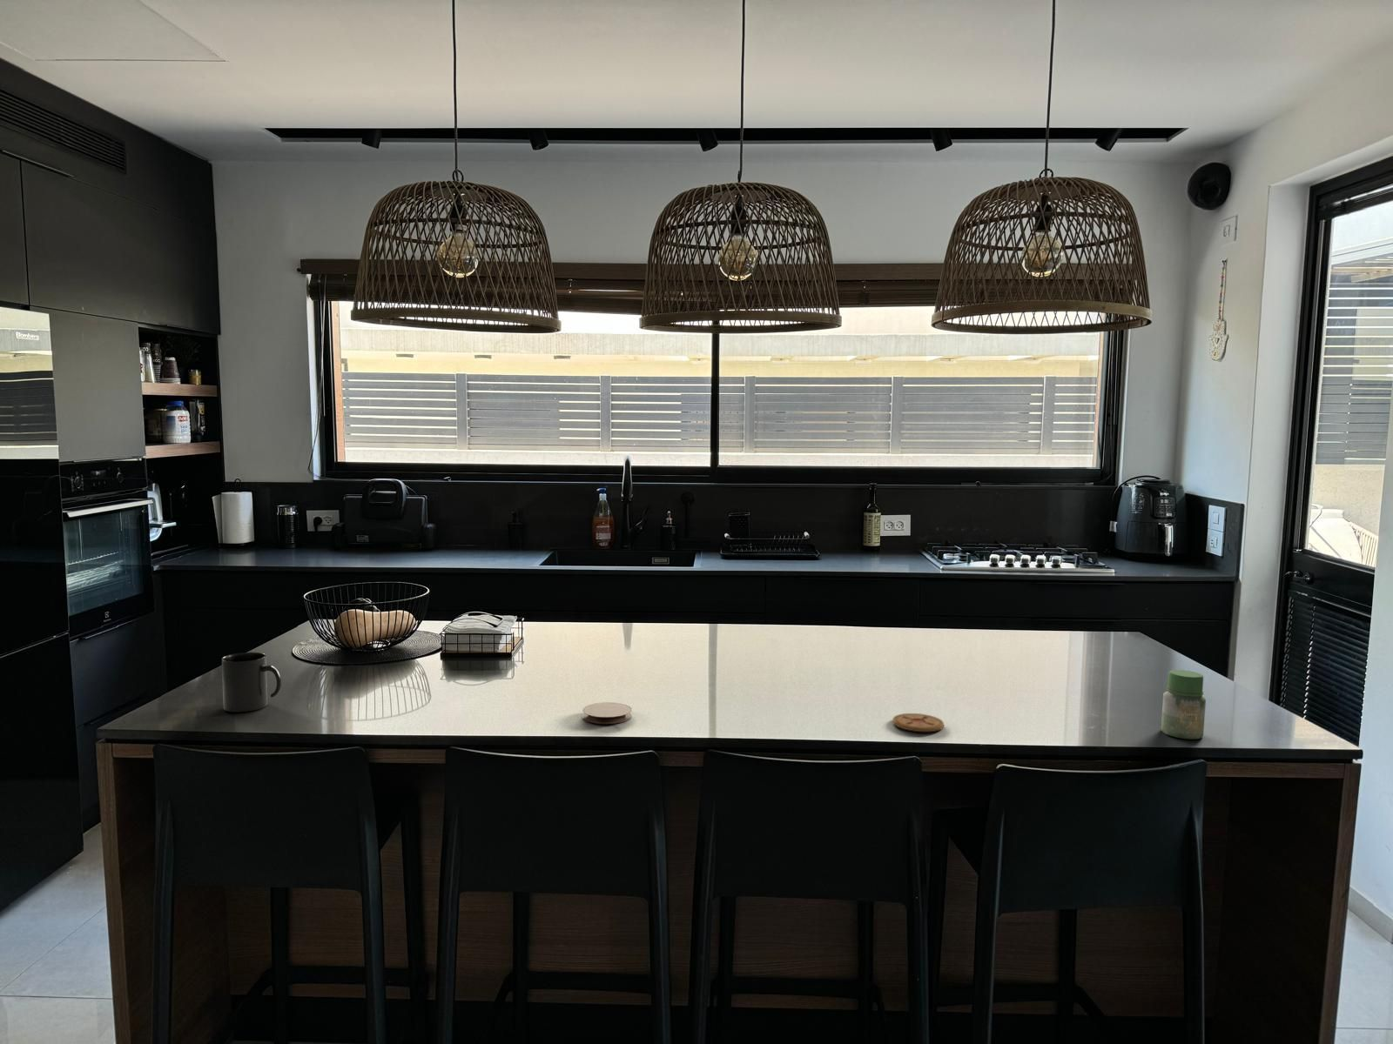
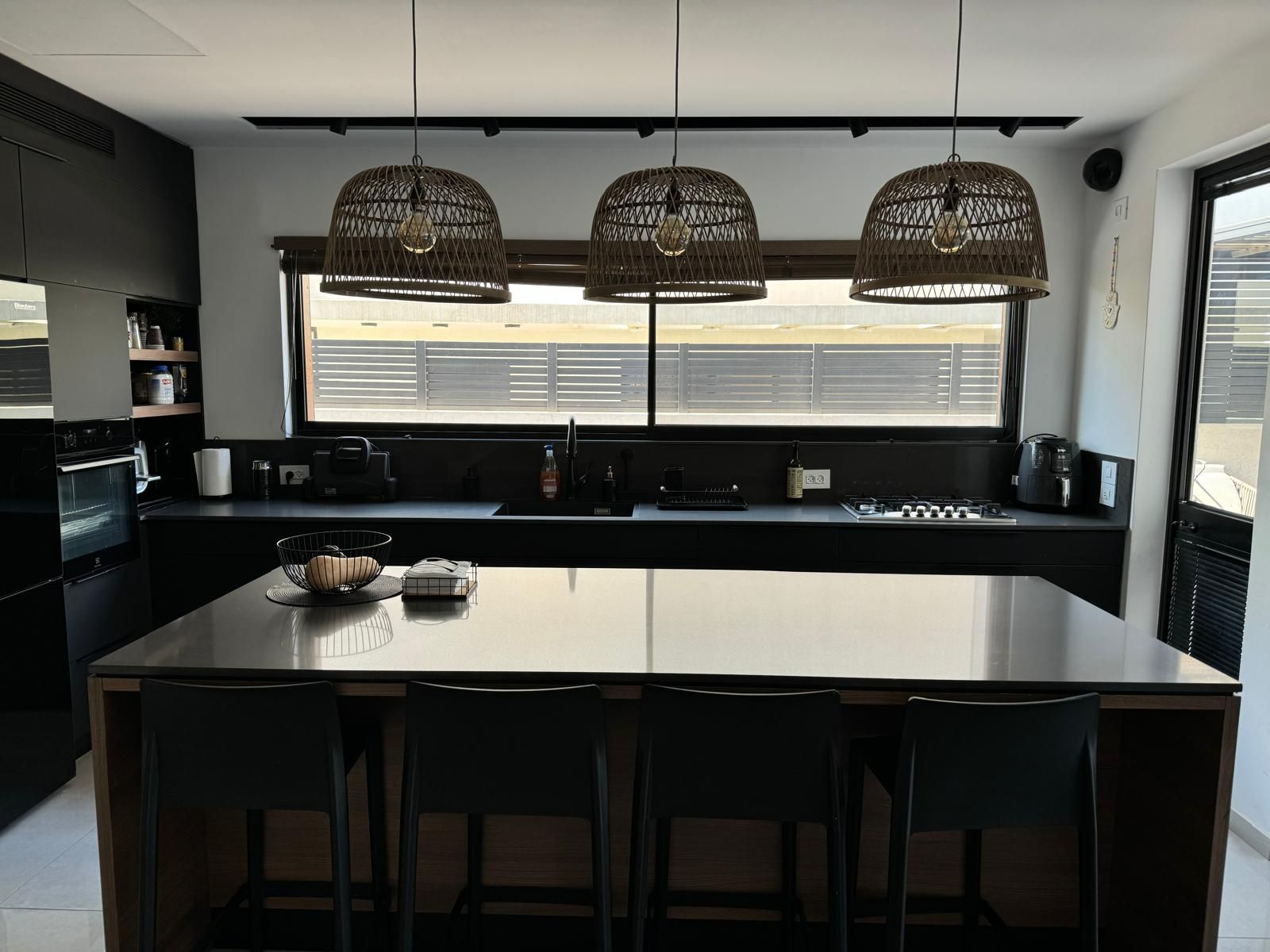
- jar (1184, 703)
- mug (252, 681)
- coaster (607, 713)
- coaster (918, 722)
